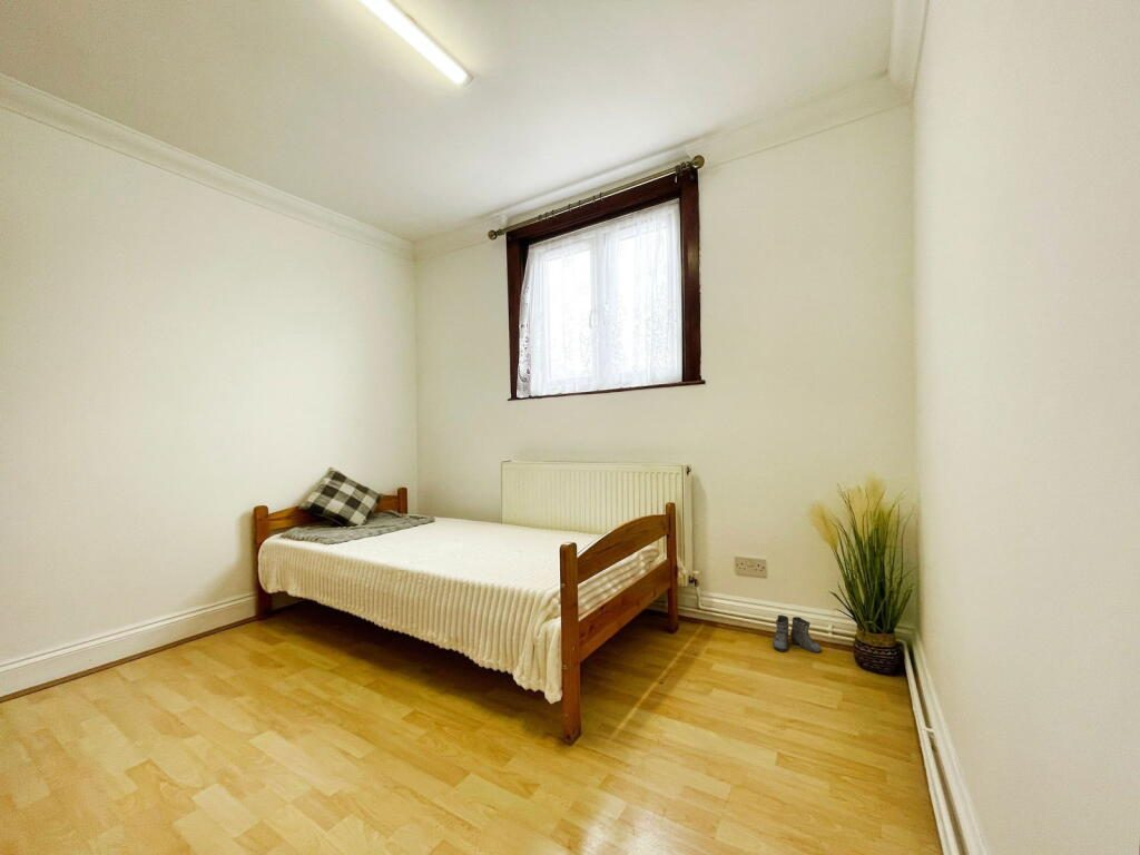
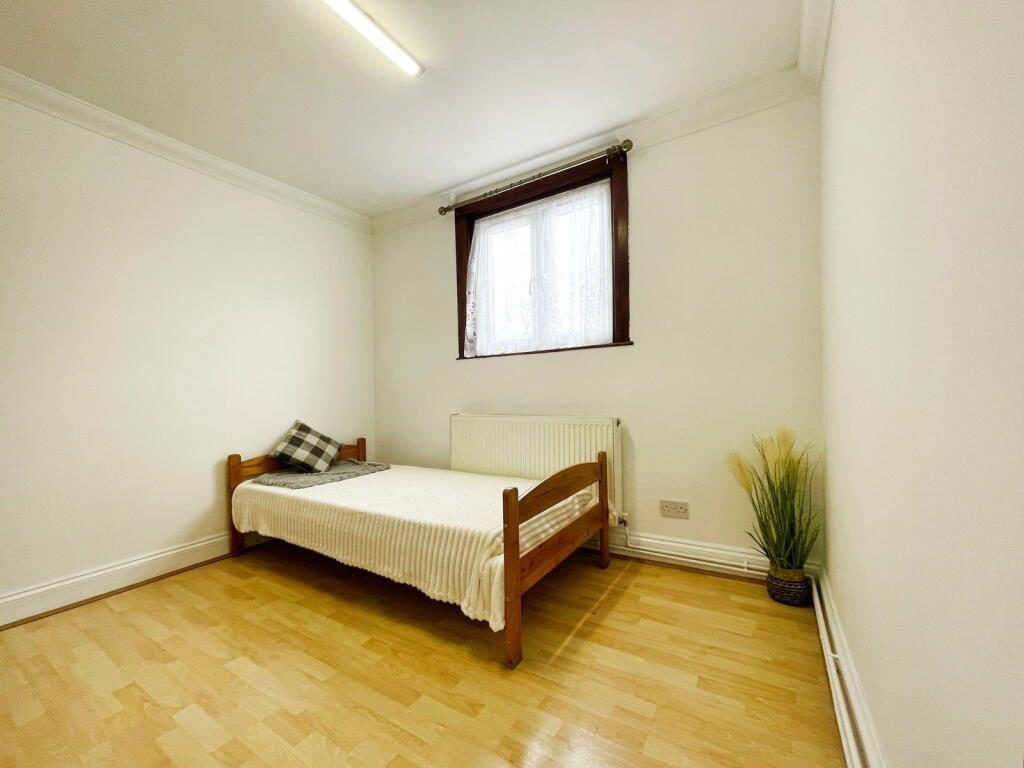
- boots (792, 632)
